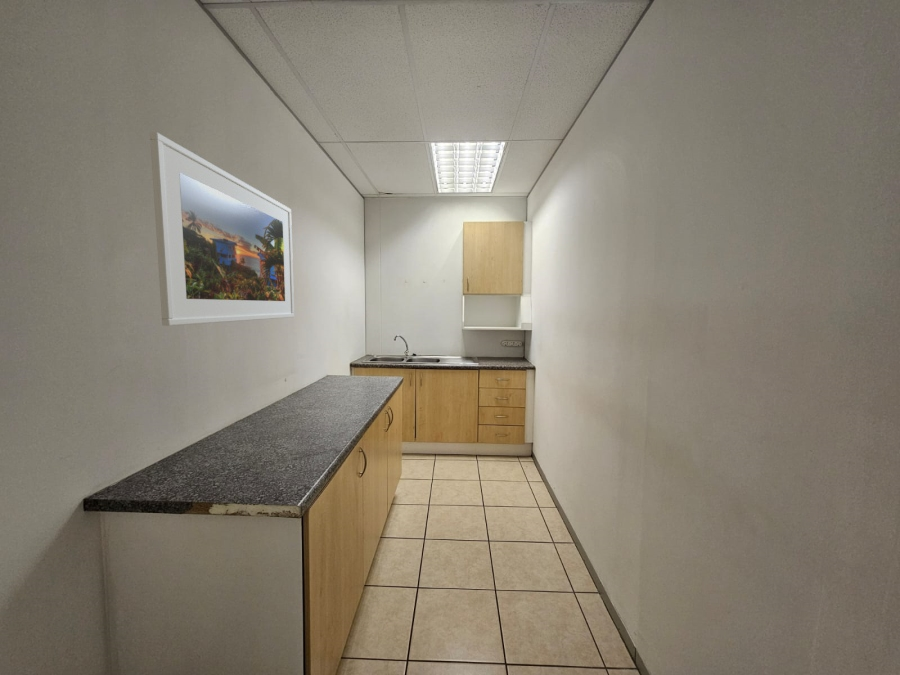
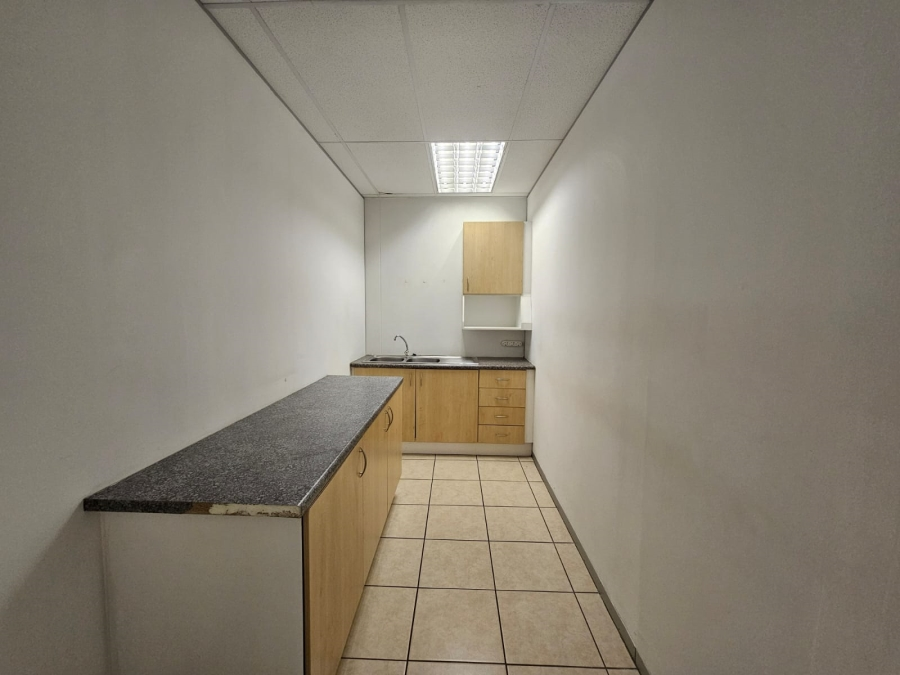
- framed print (243, 252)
